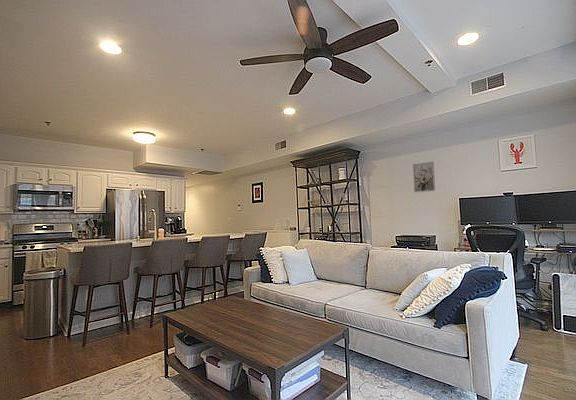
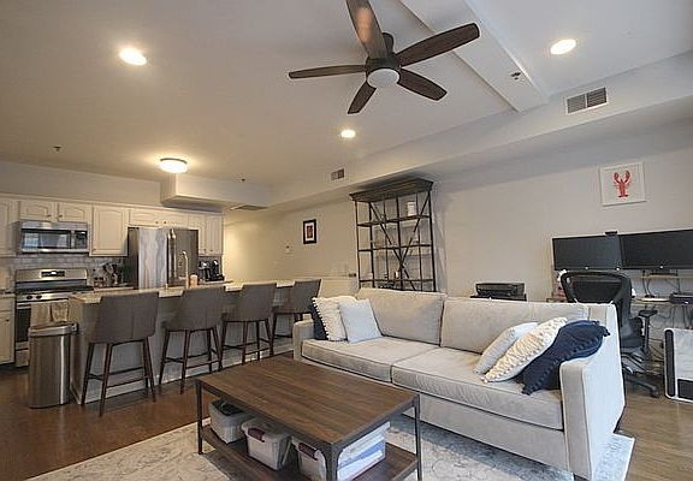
- wall art (423, 177)
